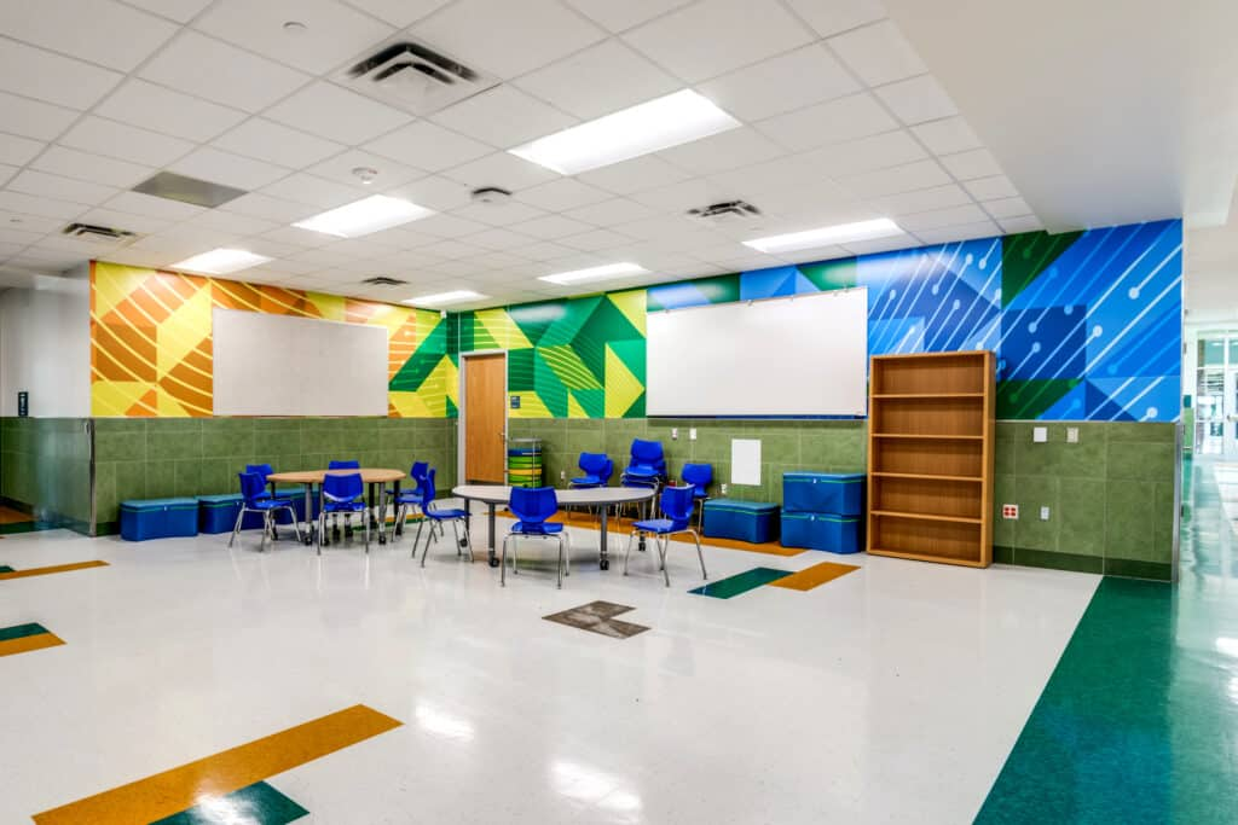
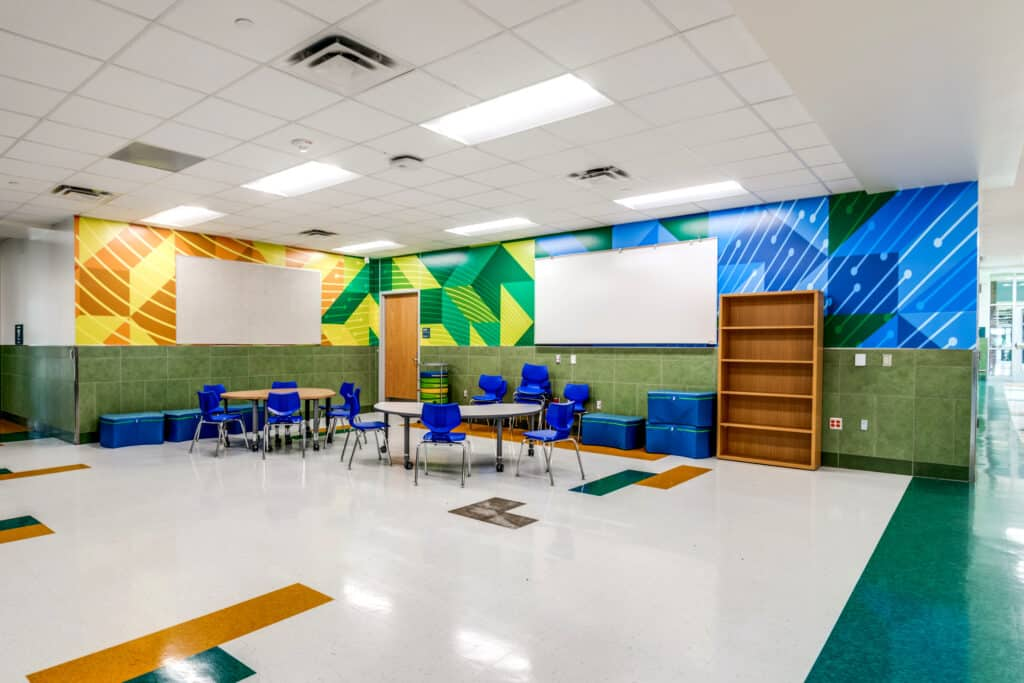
- wall art (746, 461)
